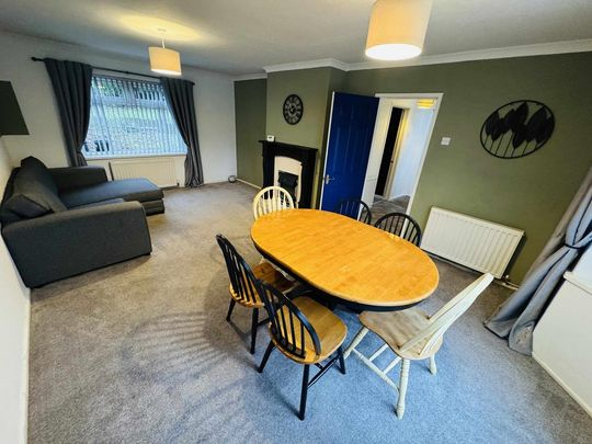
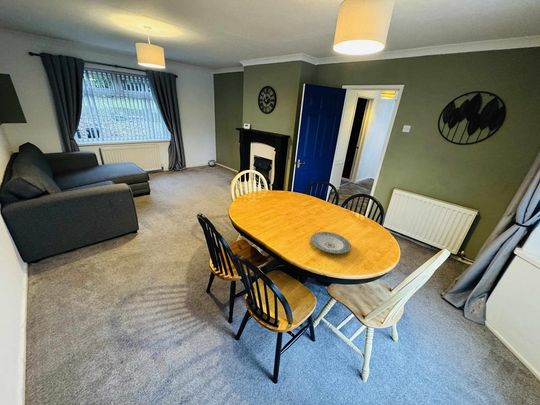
+ plate (330, 243)
